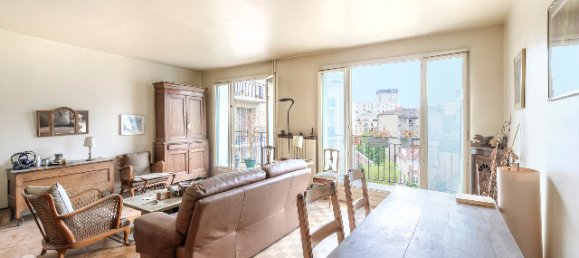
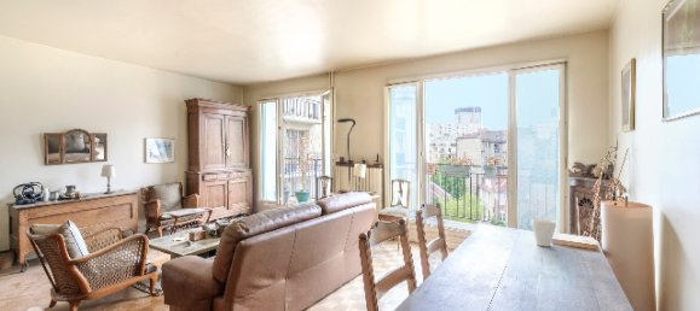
+ cup (543, 231)
